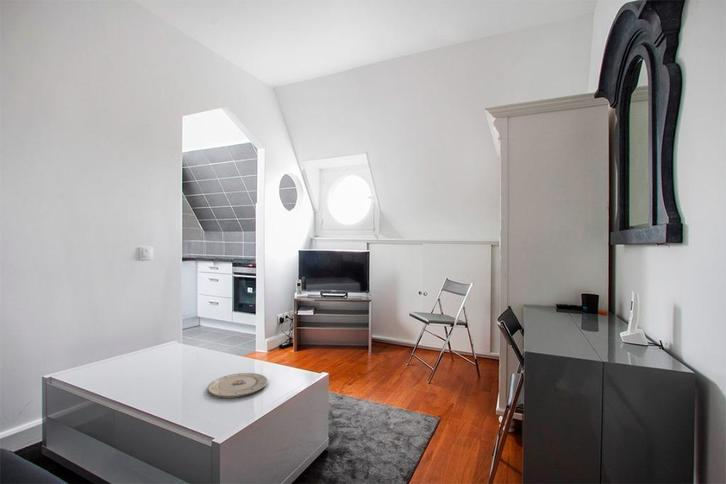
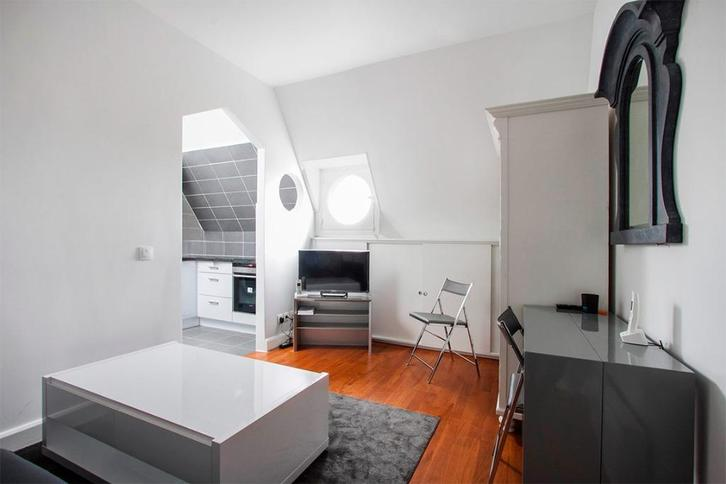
- plate (238, 384)
